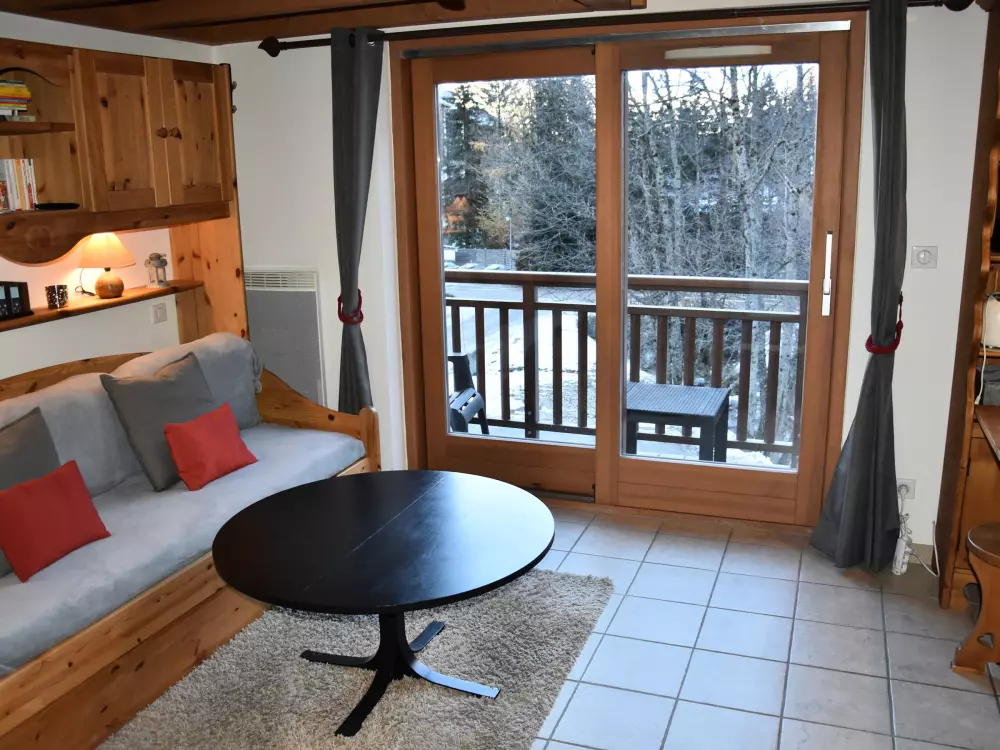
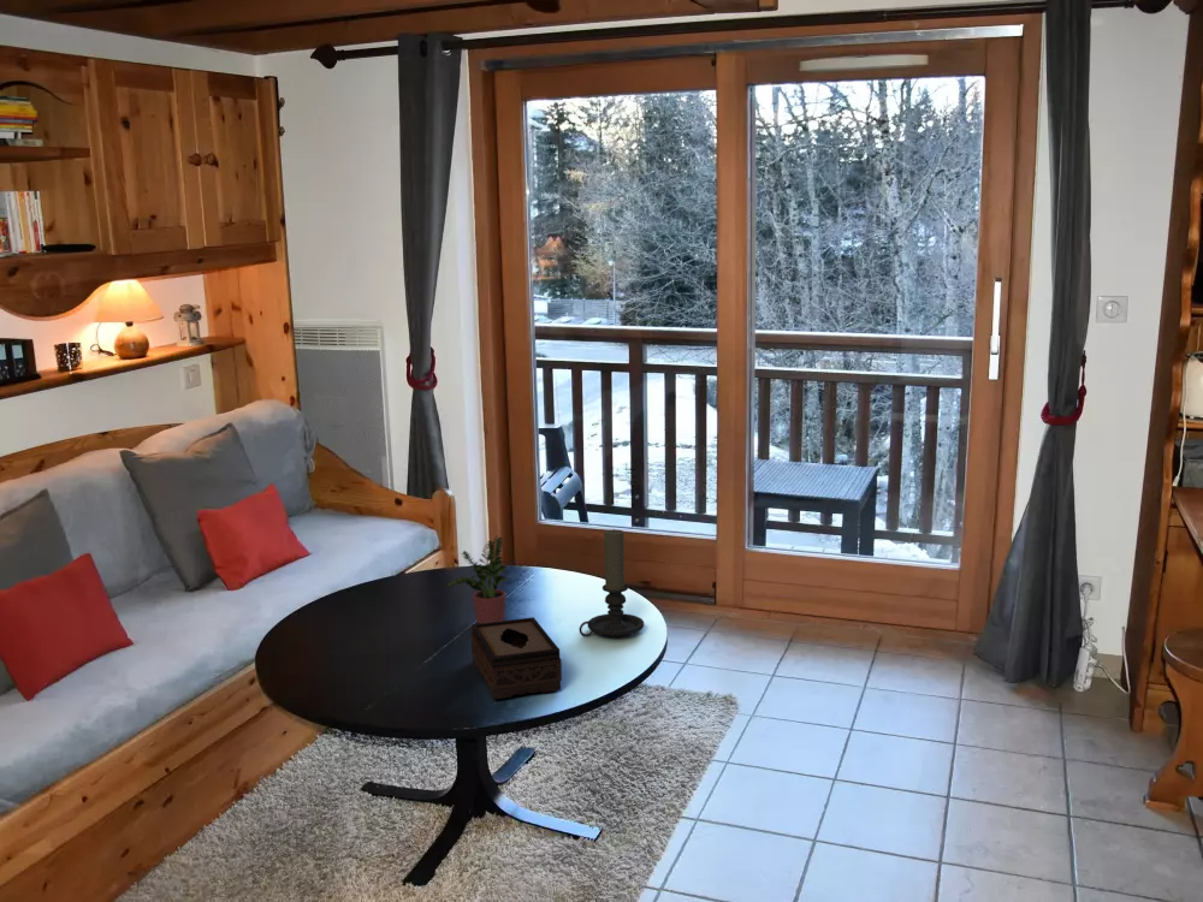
+ candle holder (609, 581)
+ potted plant (474, 578)
+ tissue box (514, 655)
